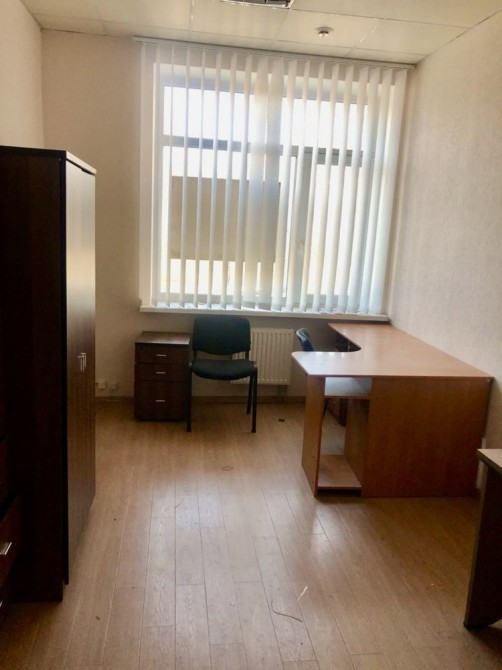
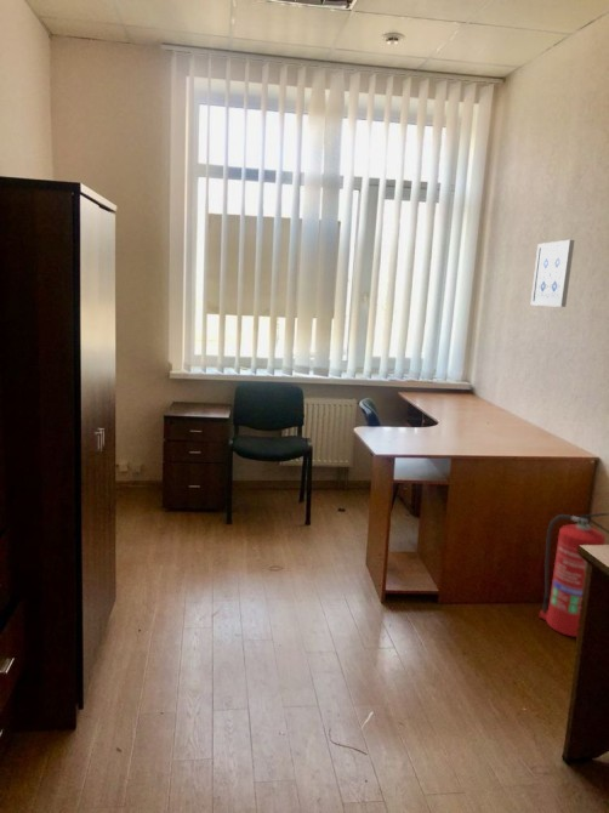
+ fire extinguisher (575, 567)
+ wall art (551, 274)
